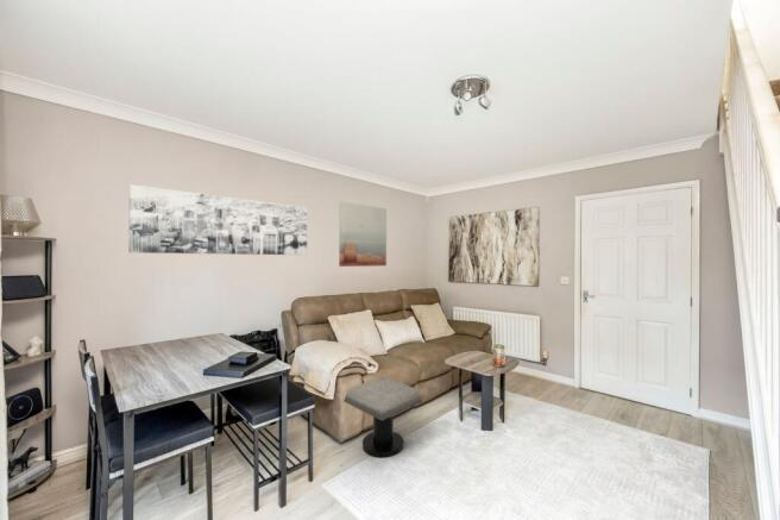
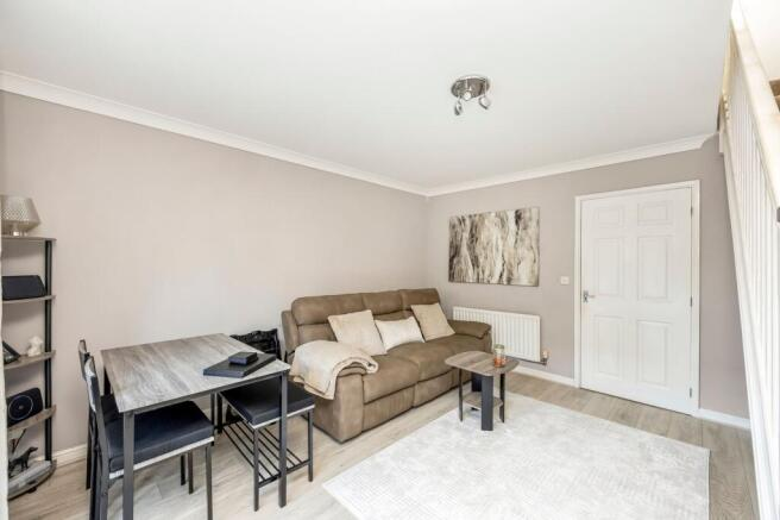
- wall art (364, 236)
- wall art (233, 226)
- stool (383, 415)
